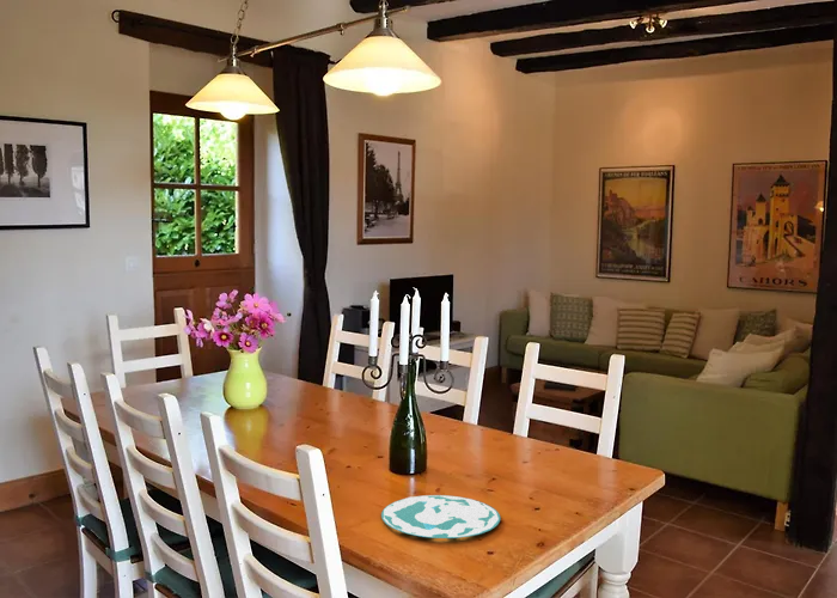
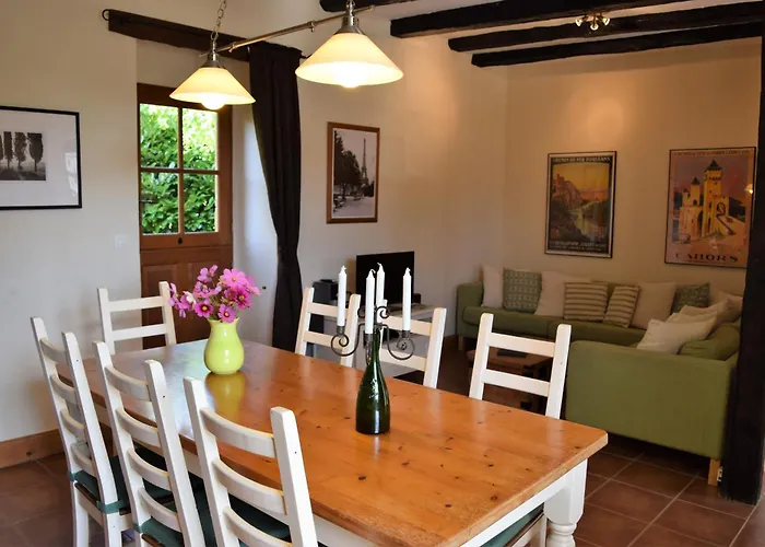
- plate (440, 509)
